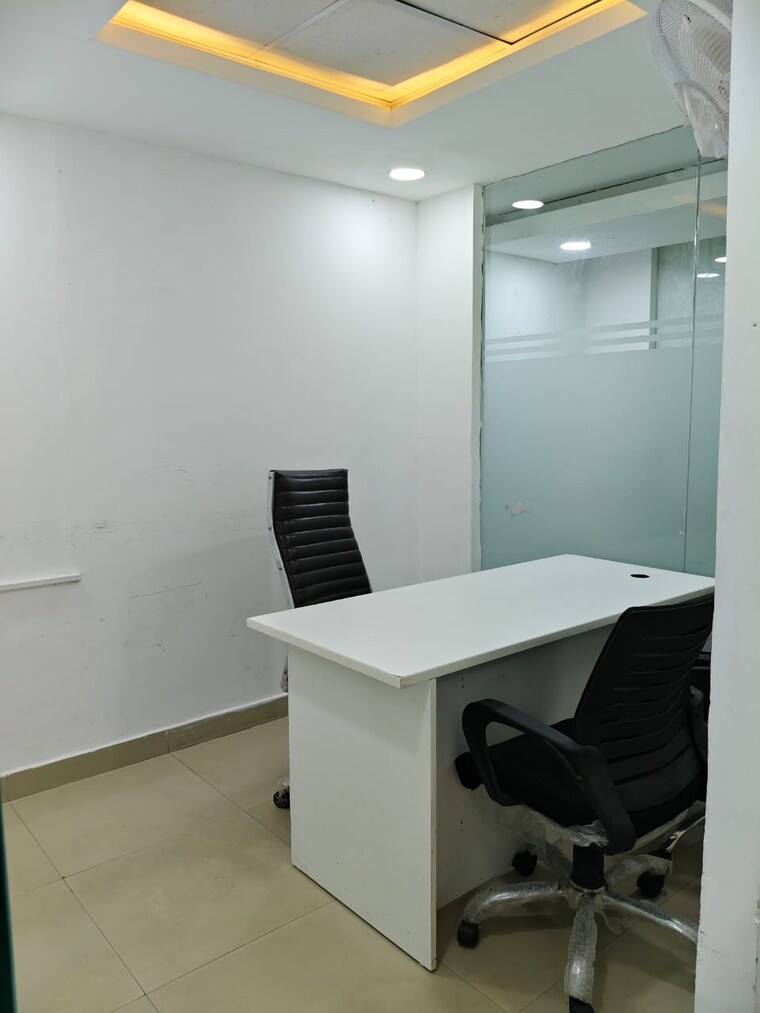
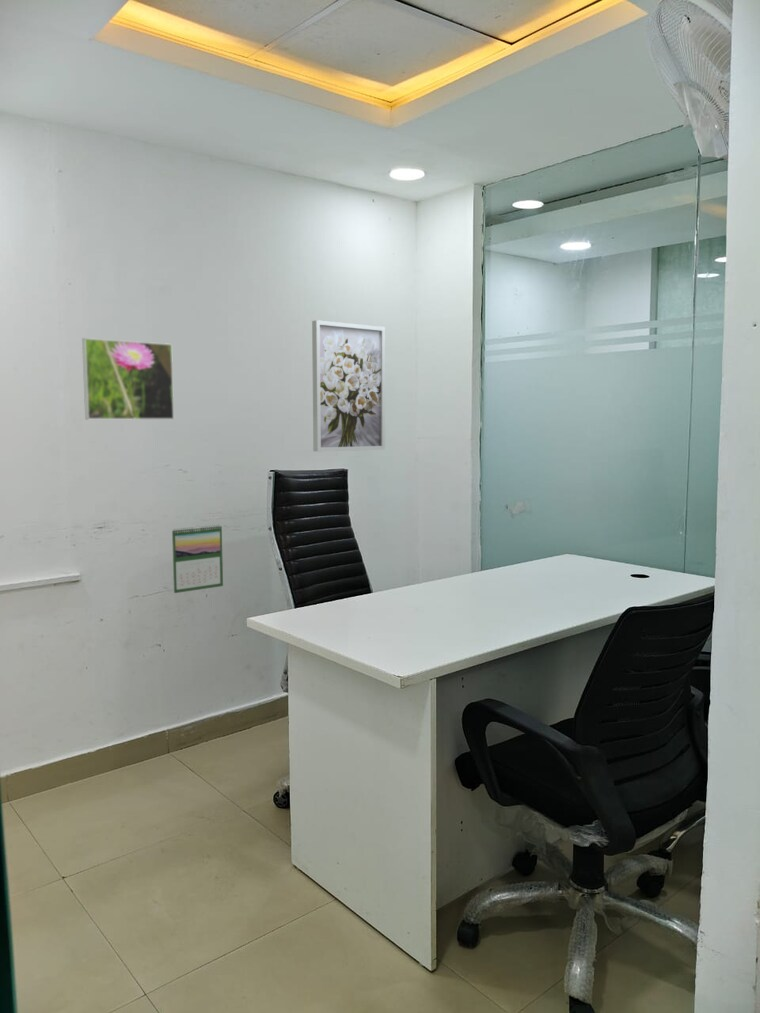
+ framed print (129, 380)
+ calendar (198, 557)
+ wall art (350, 387)
